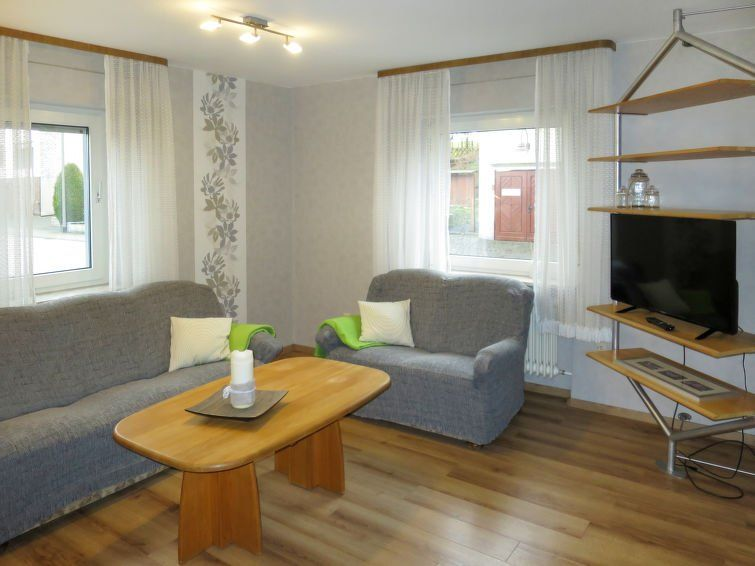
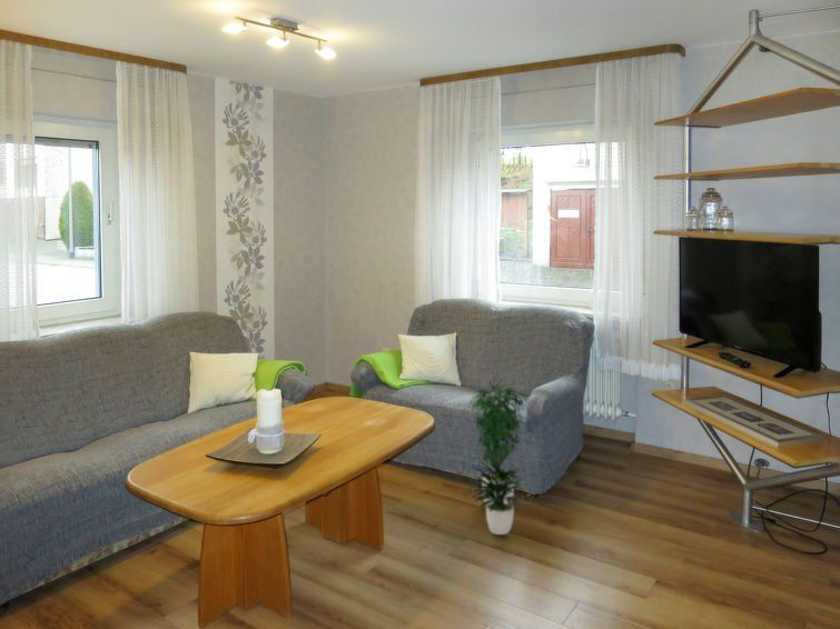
+ potted plant (496, 449)
